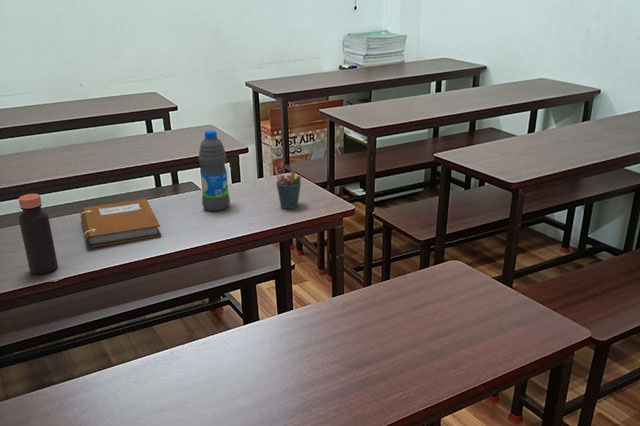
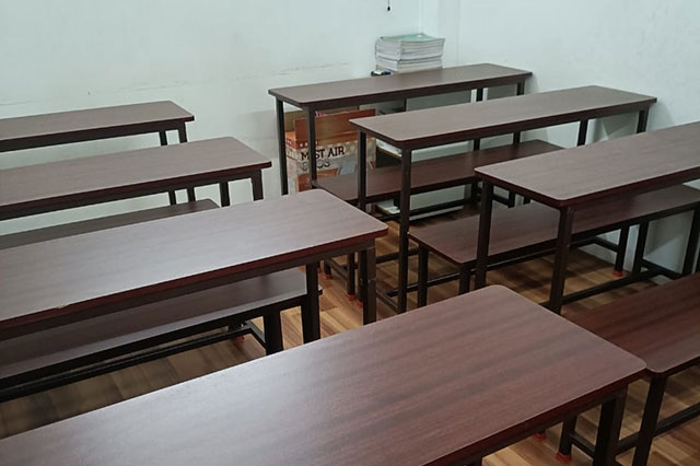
- pen holder (288, 187)
- notebook (118, 220)
- bottle (36, 233)
- water bottle (213, 170)
